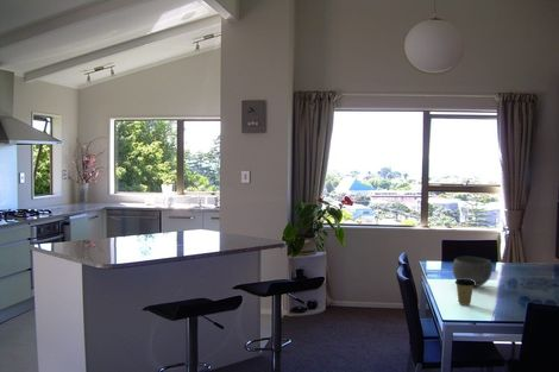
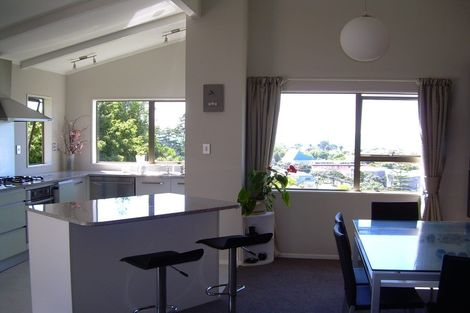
- coffee cup (464, 291)
- bowl (471, 271)
